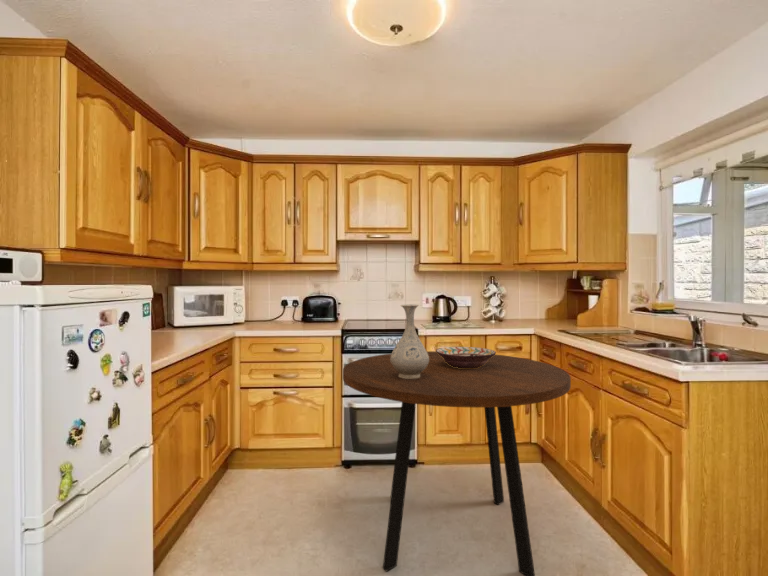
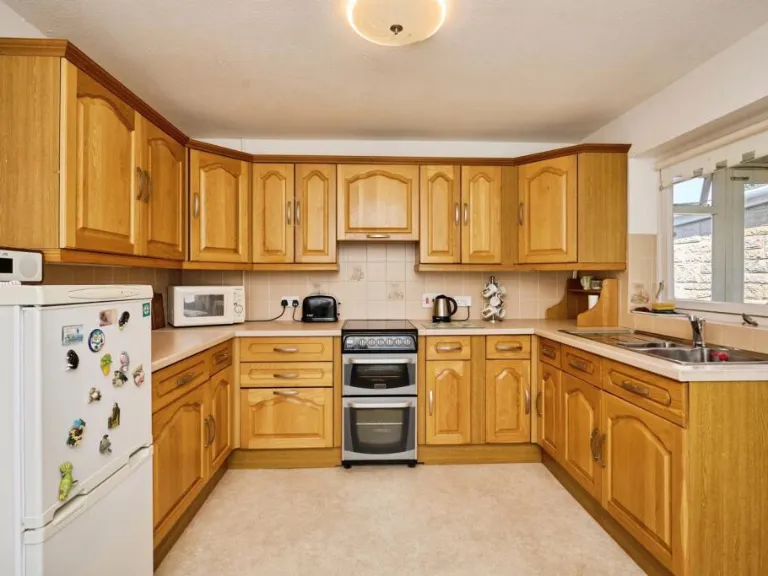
- decorative bowl (465, 357)
- dining table (488, 447)
- vase (409, 340)
